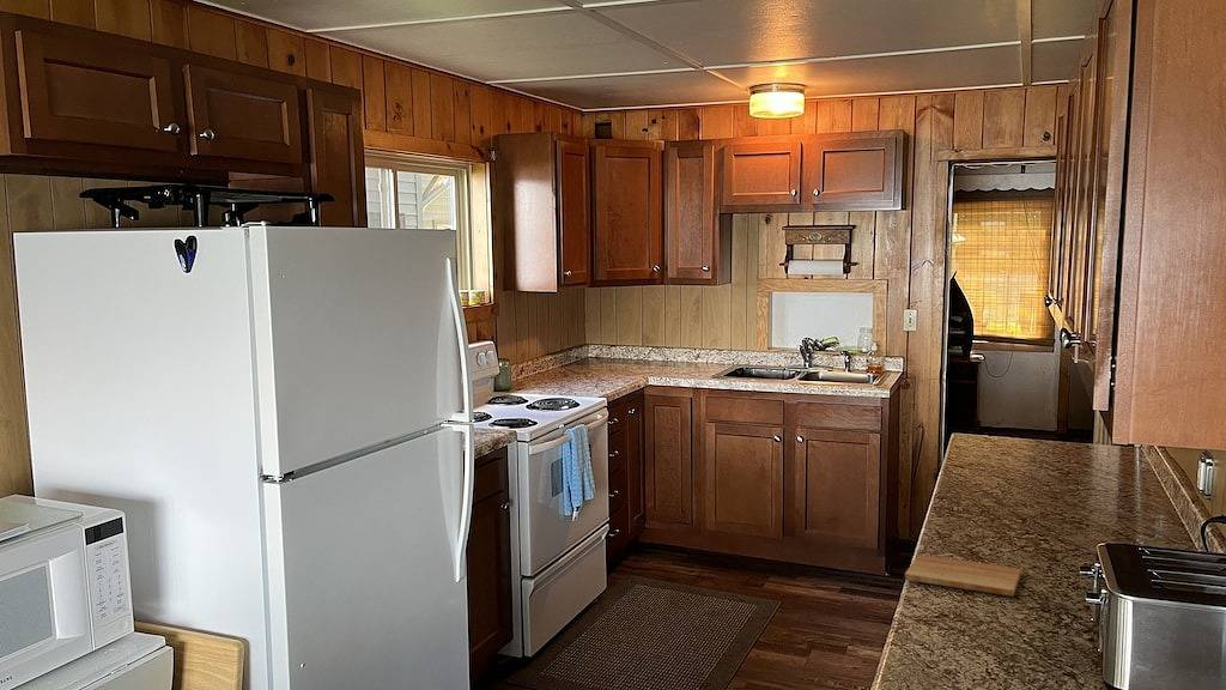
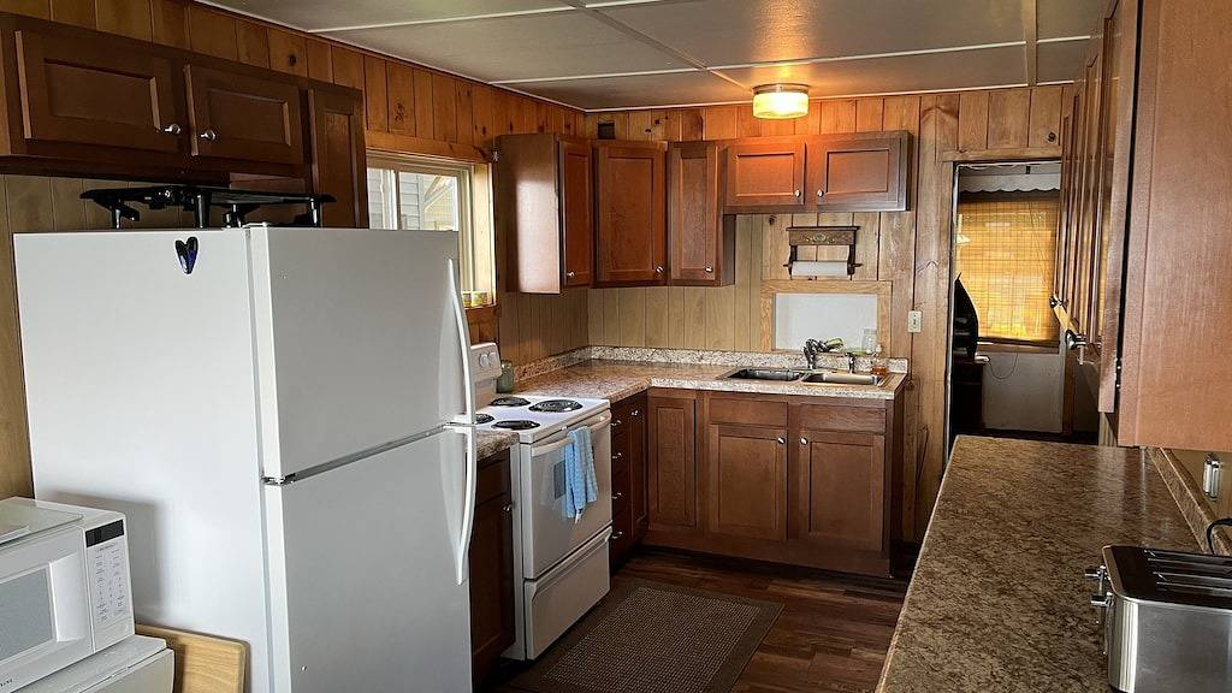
- cutting board (963, 574)
